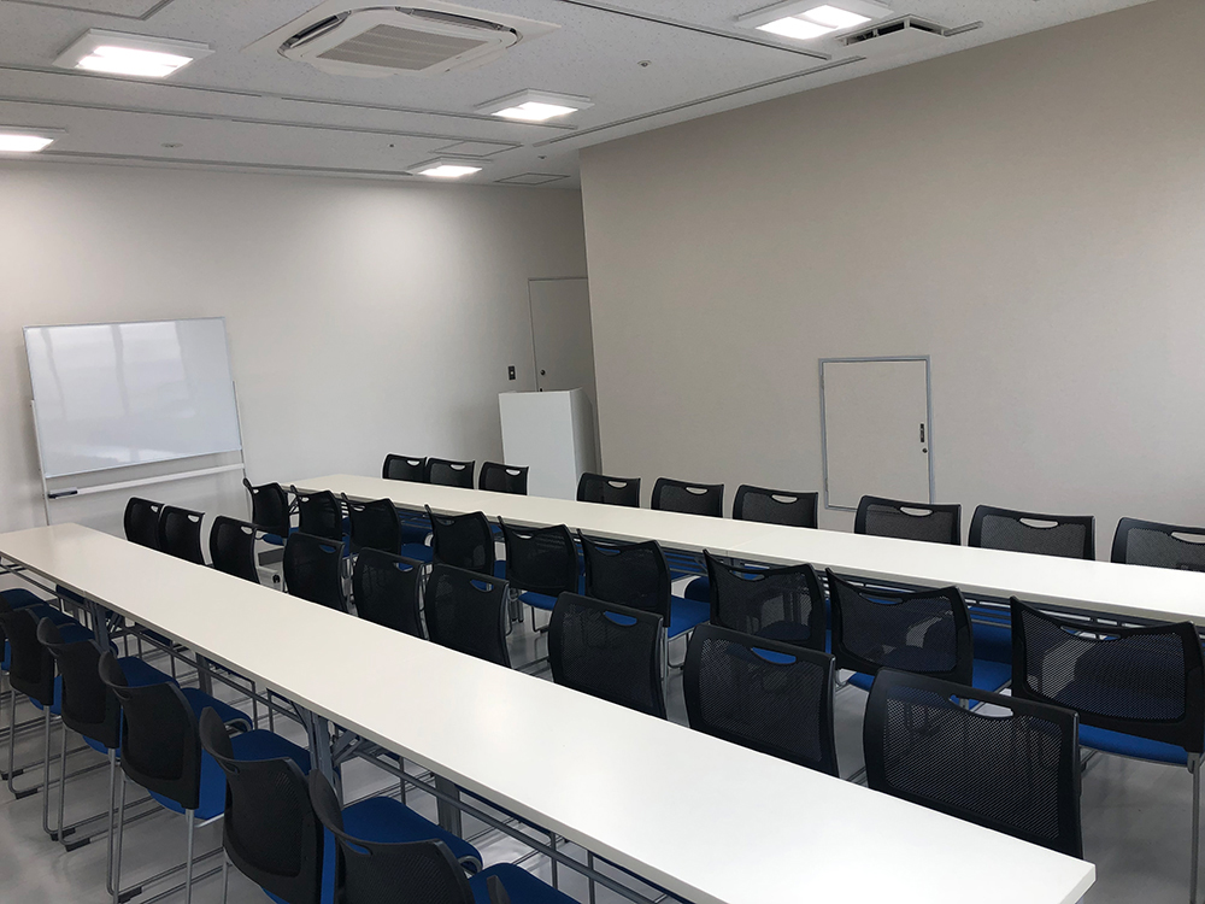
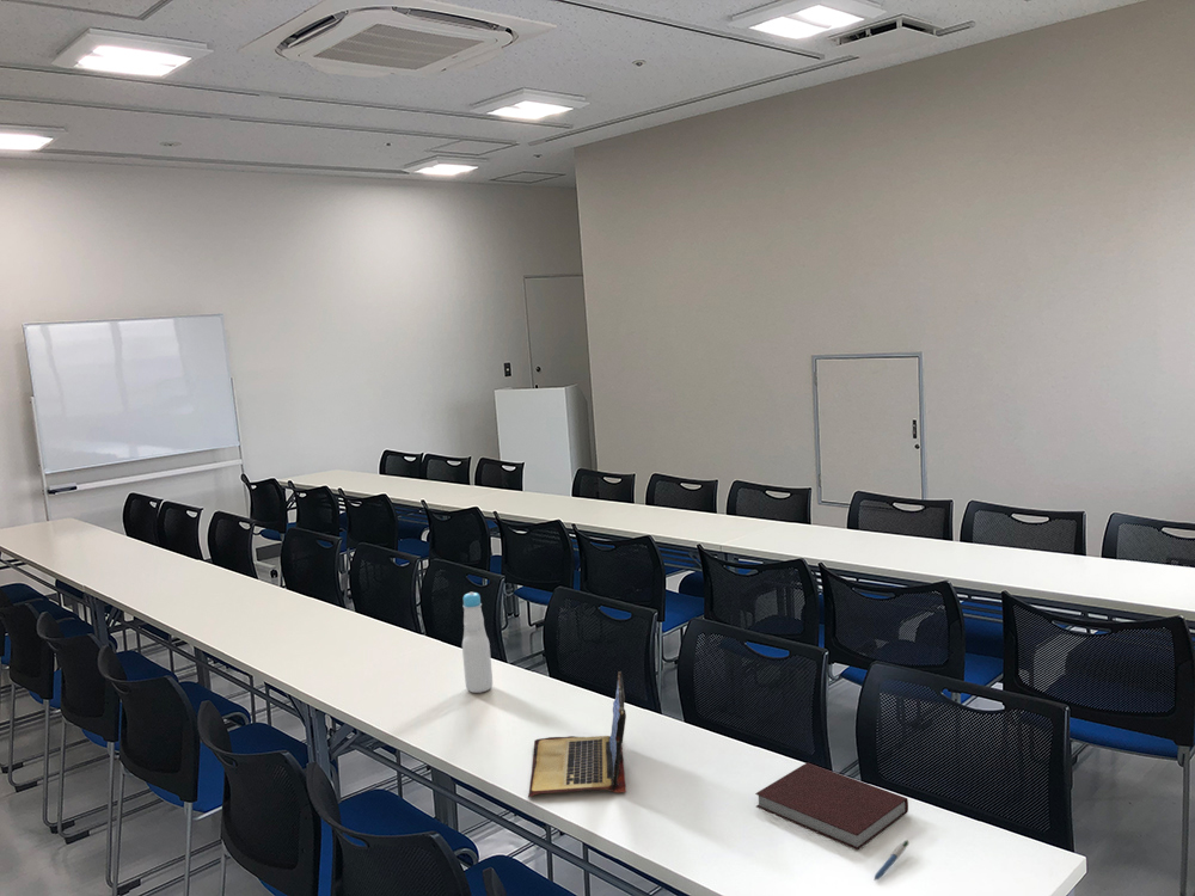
+ laptop (574, 736)
+ bottle (474, 640)
+ pen (890, 859)
+ notebook (831, 802)
